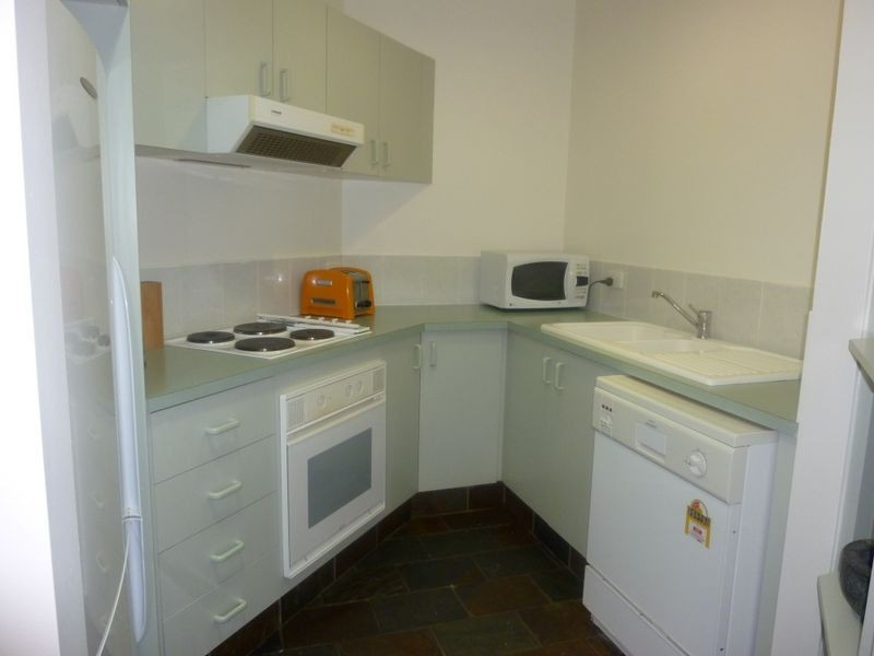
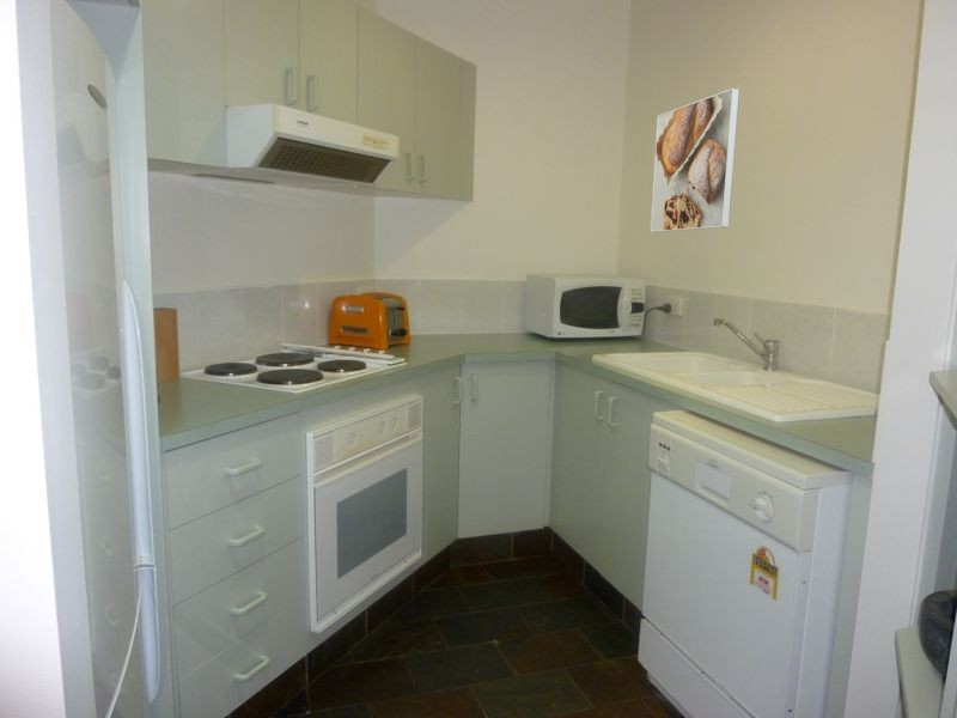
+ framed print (690, 166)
